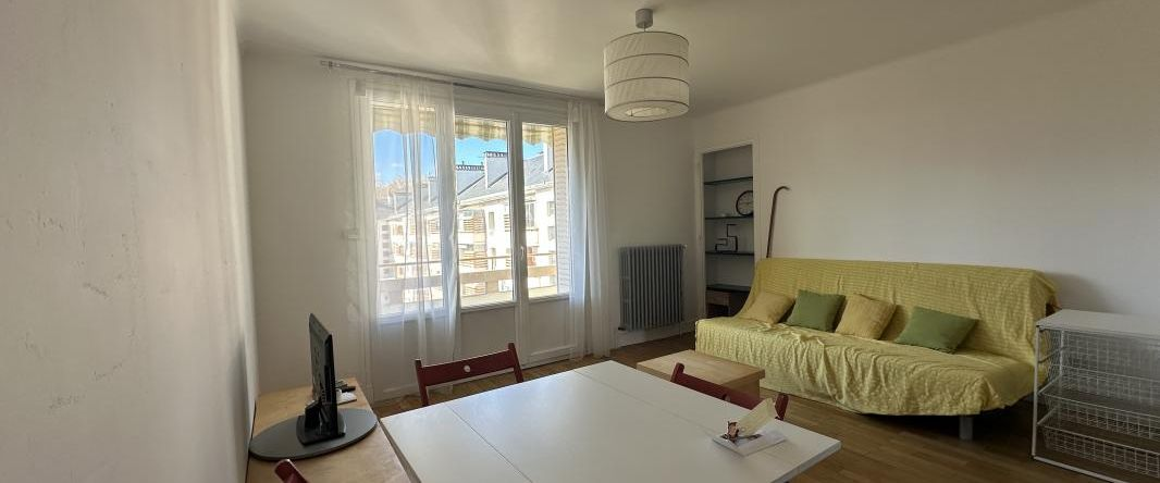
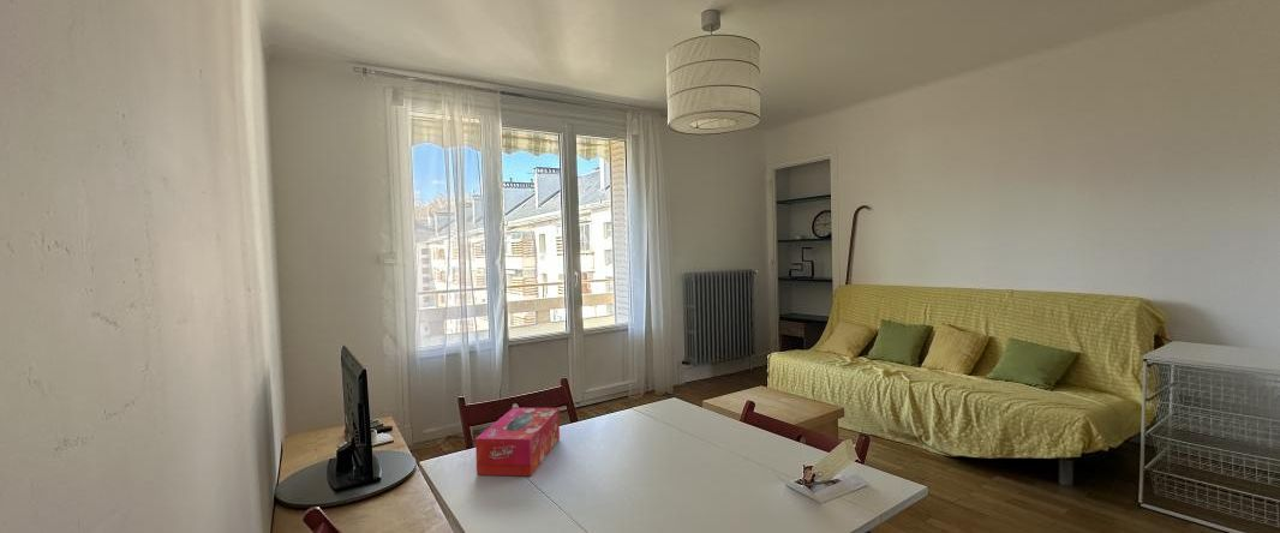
+ tissue box (521, 438)
